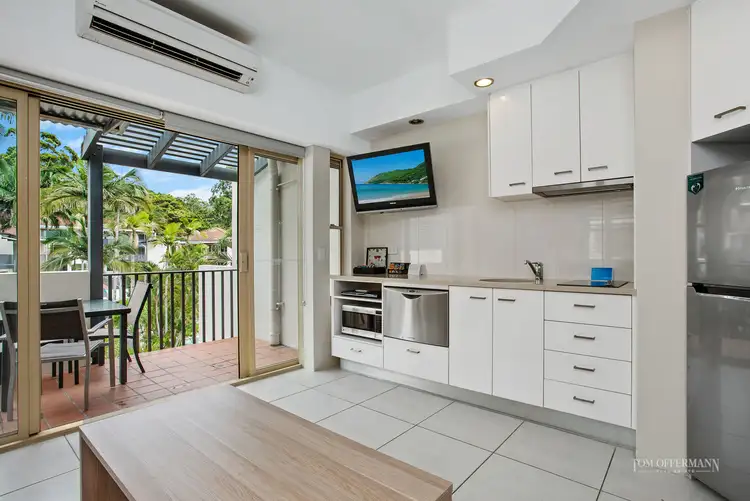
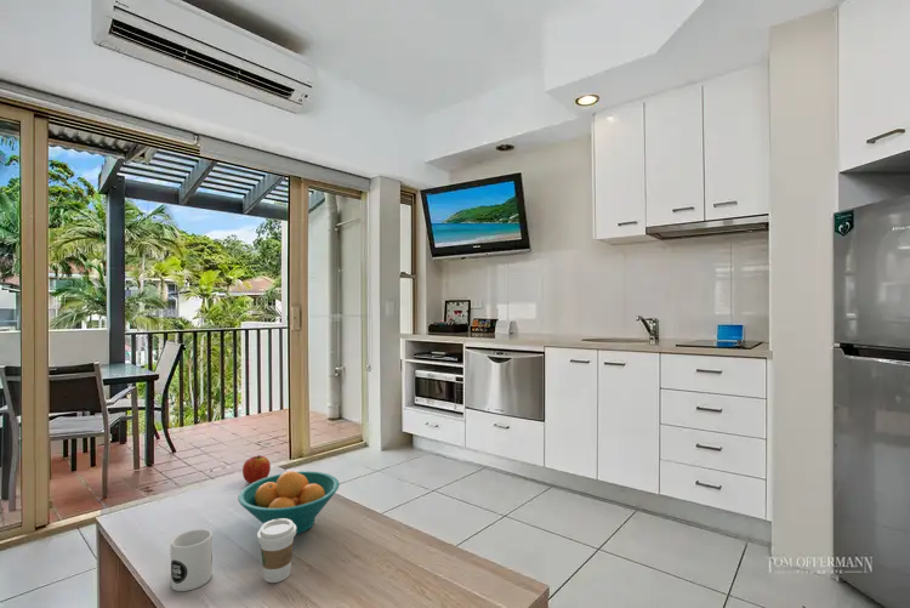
+ mug (187, 556)
+ apple (256, 467)
+ fruit bowl (290, 499)
+ coffee cup (277, 550)
